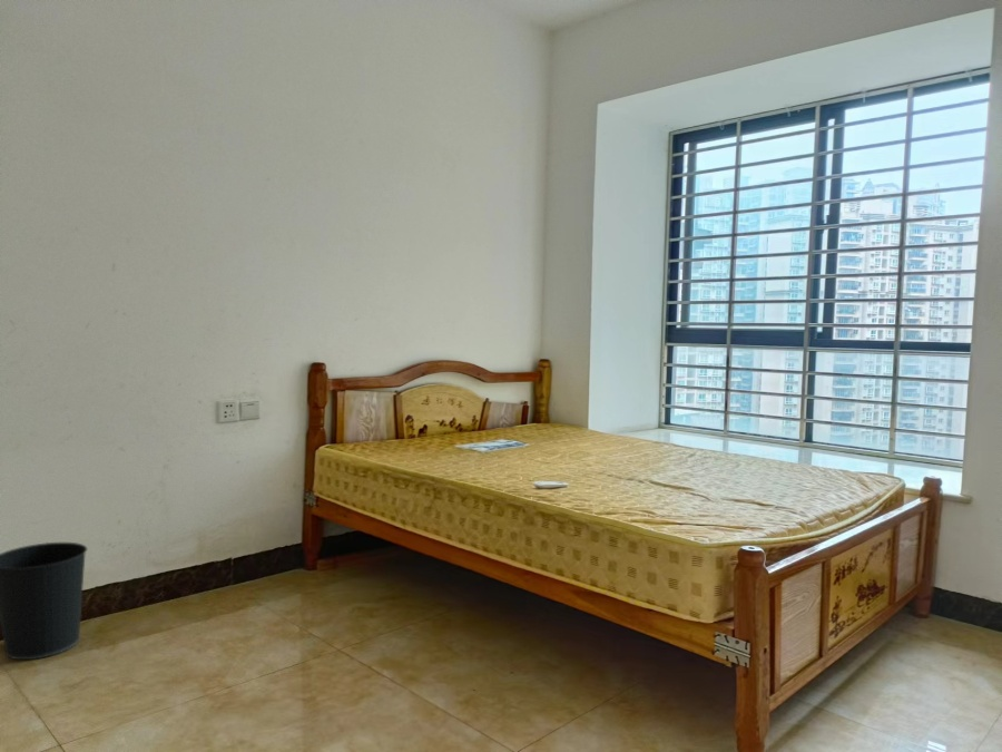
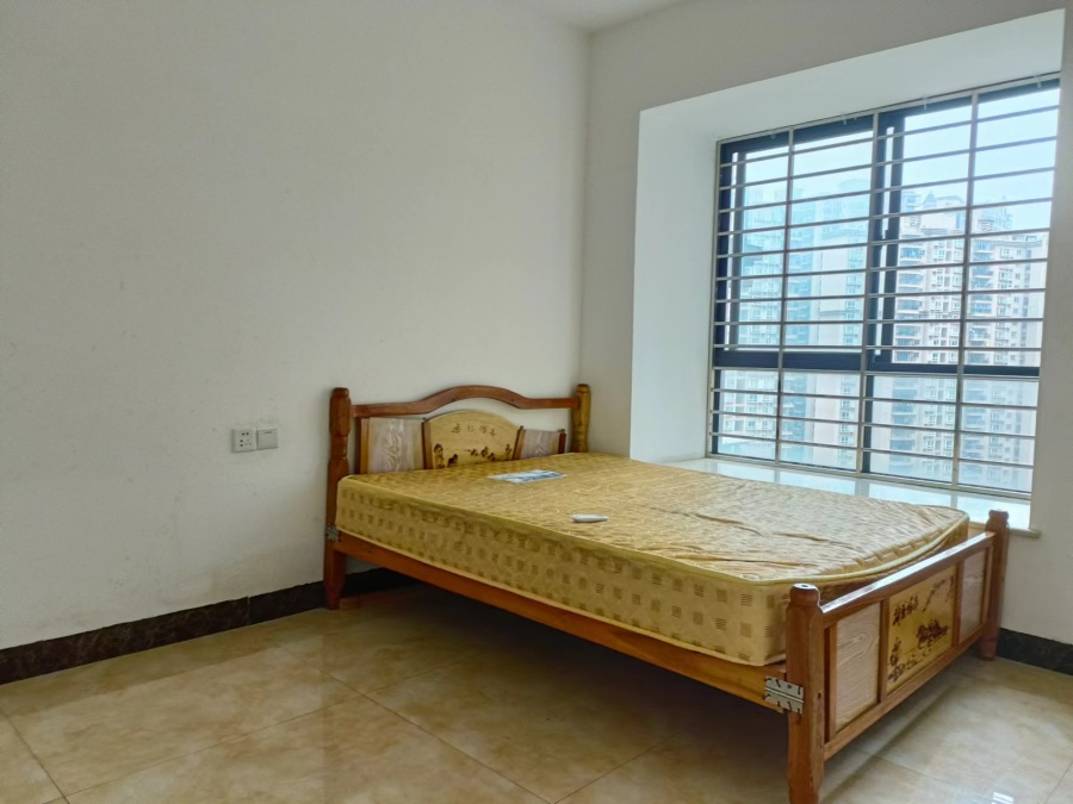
- wastebasket (41, 599)
